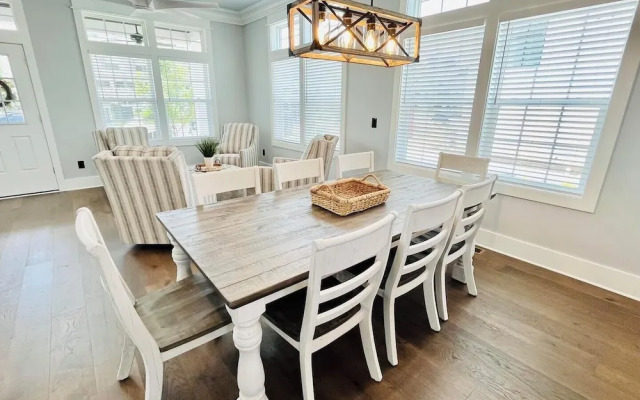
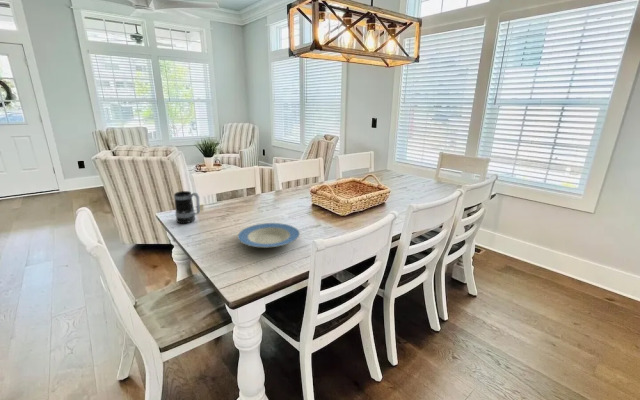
+ mug (187, 206)
+ plate (269, 237)
